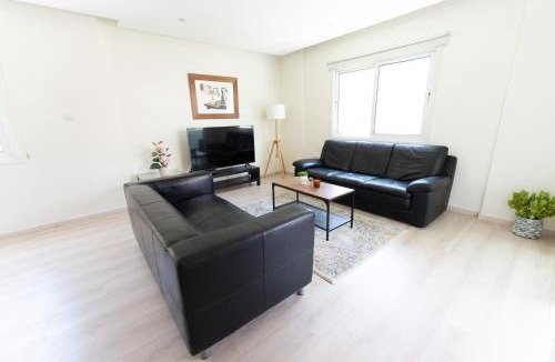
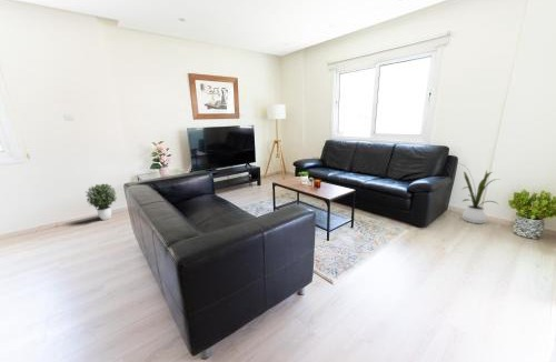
+ house plant (475, 192)
+ potted plant (102, 201)
